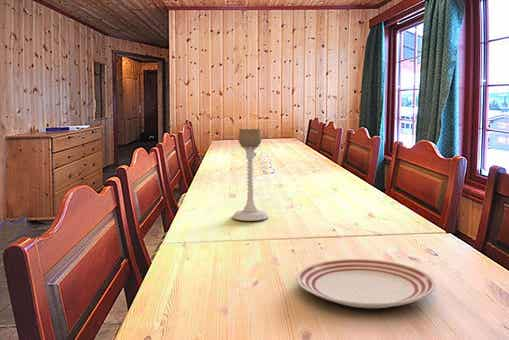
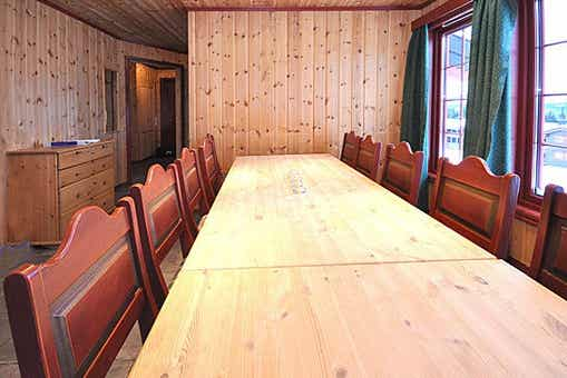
- dinner plate (363, 283)
- candle holder (250, 173)
